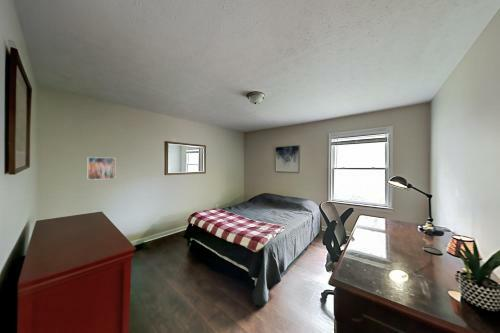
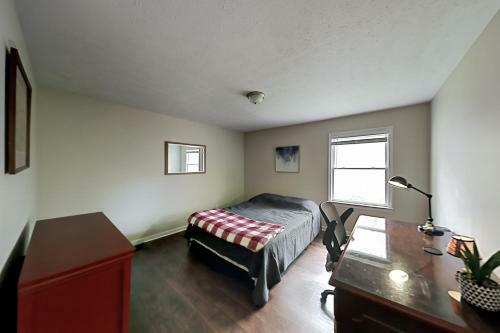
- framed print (102, 168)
